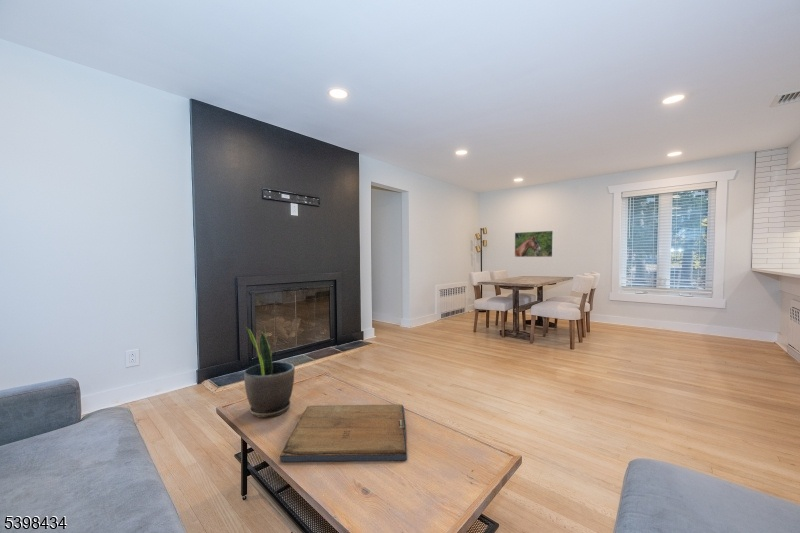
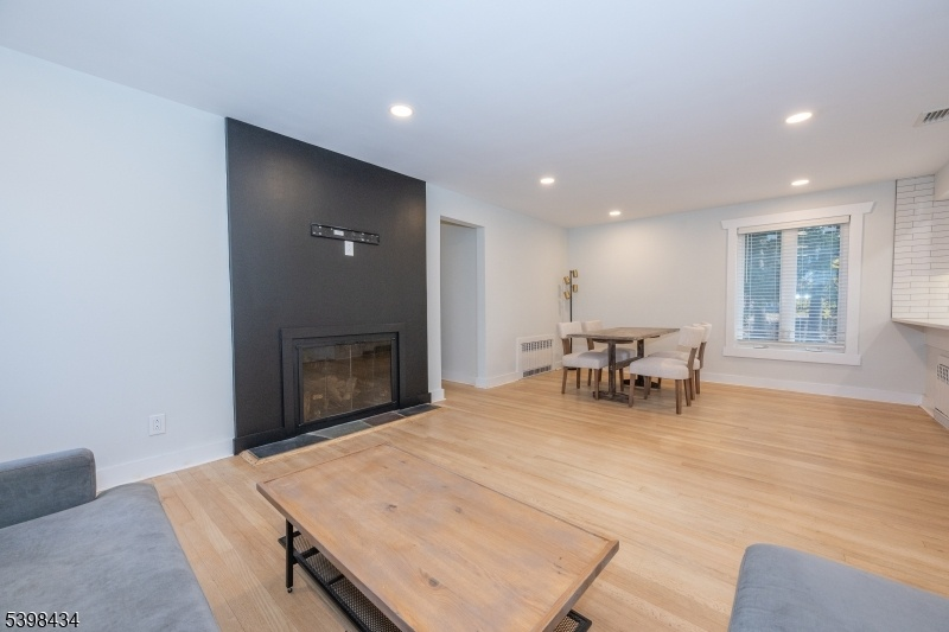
- religious icon (350, 427)
- potted plant (269, 366)
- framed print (533, 244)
